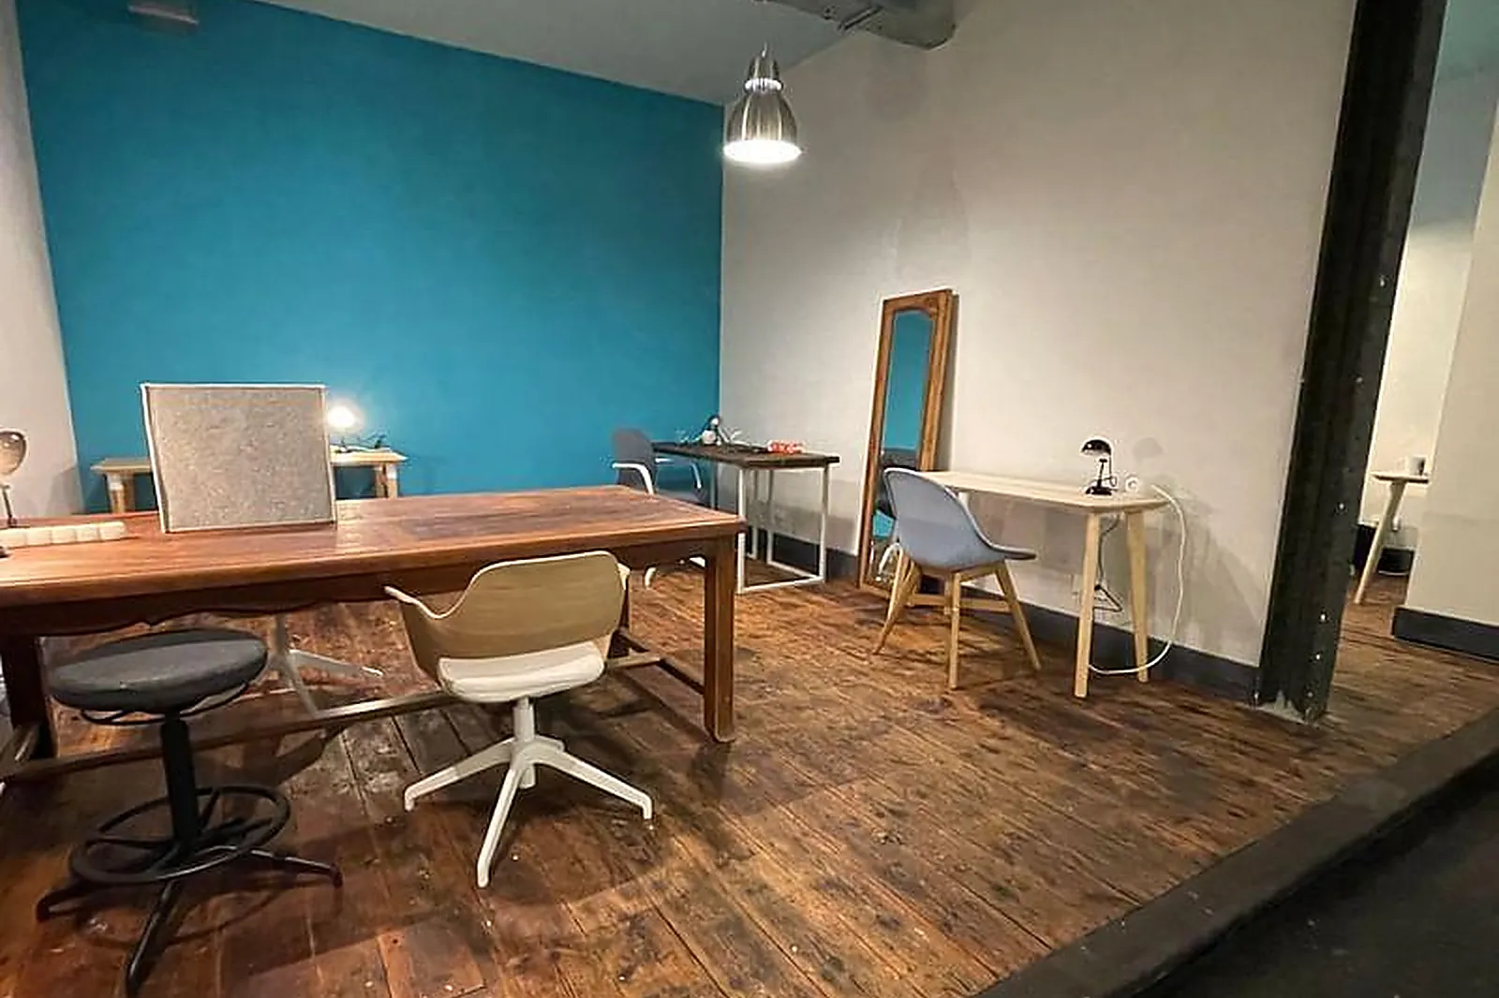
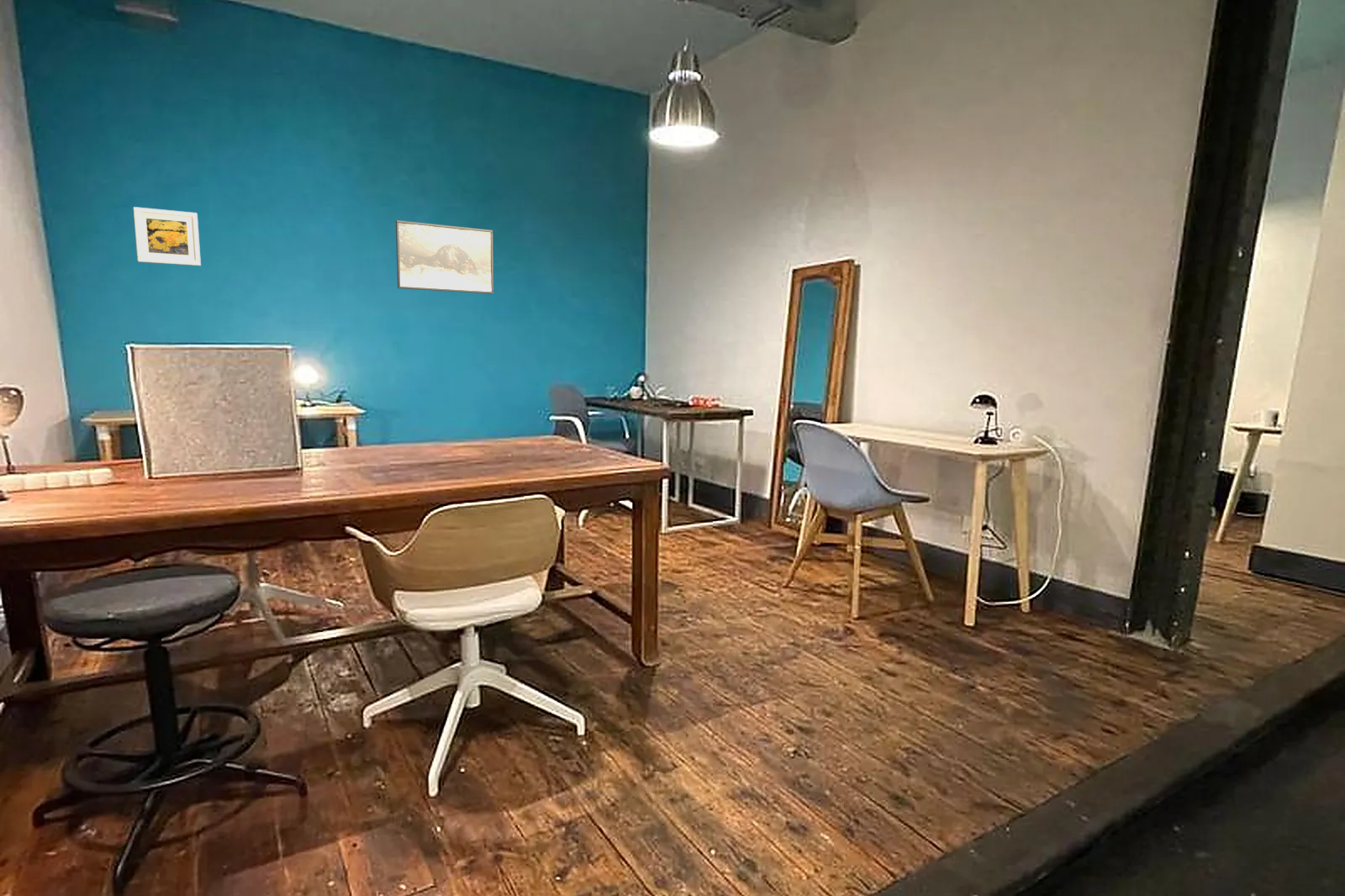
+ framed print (446, 258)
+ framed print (167, 237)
